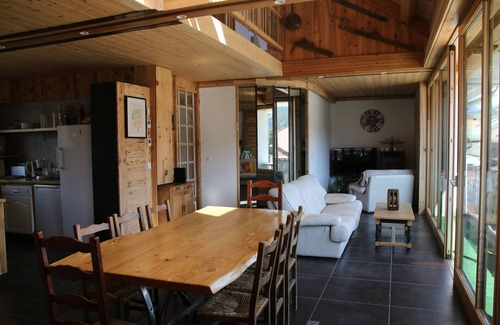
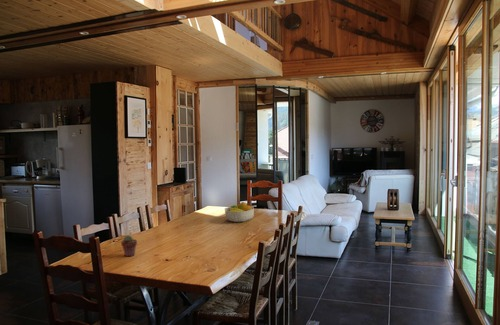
+ potted succulent (129, 245)
+ fruit bowl (239, 211)
